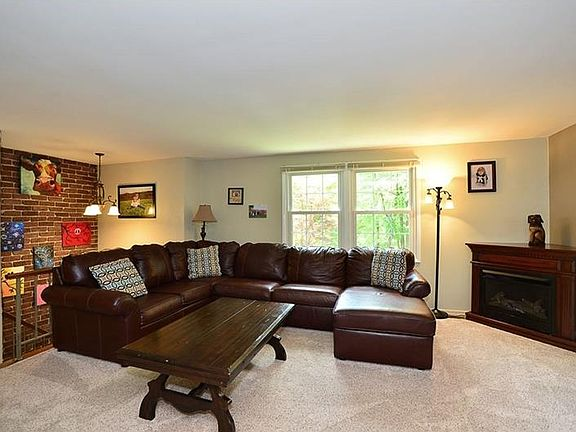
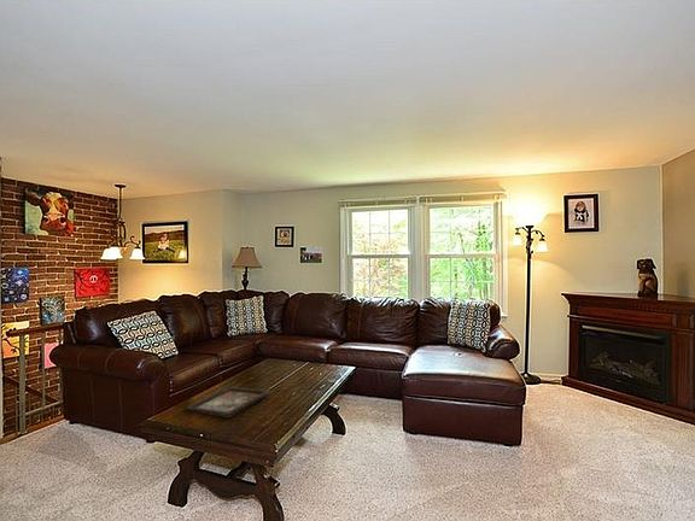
+ decorative tray (229, 400)
